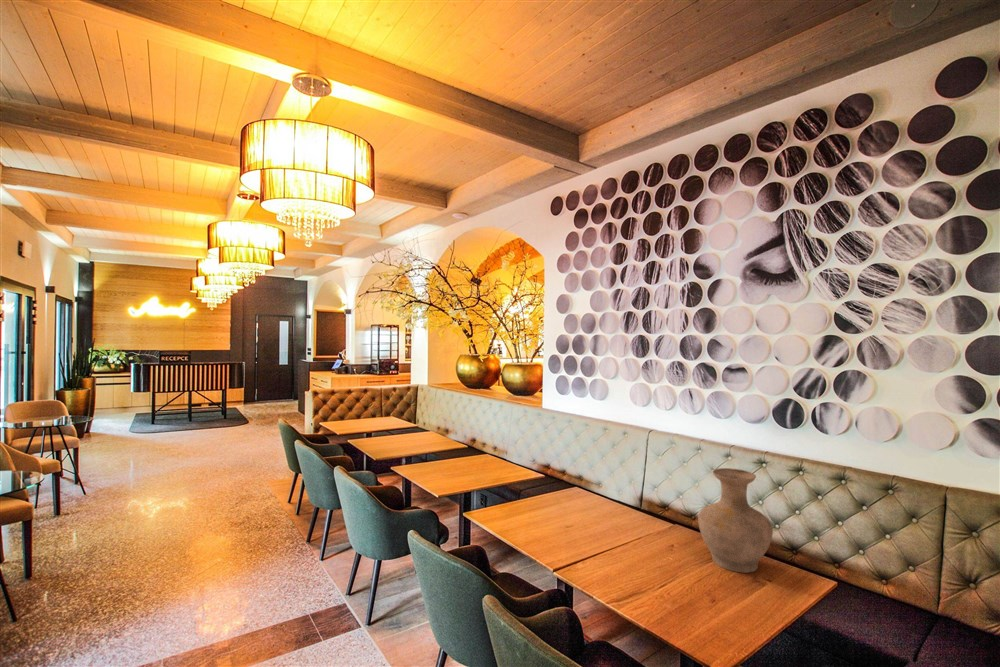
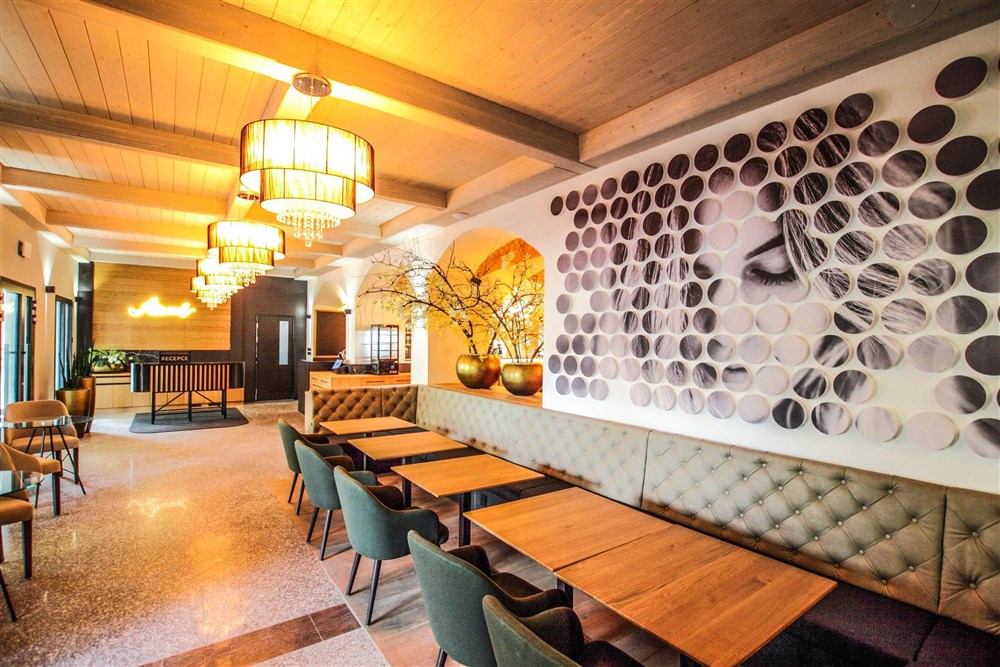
- vase (734, 518)
